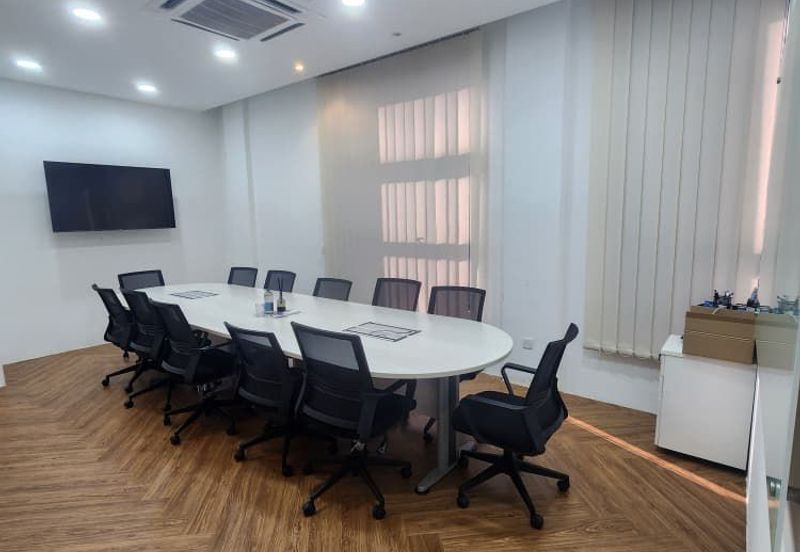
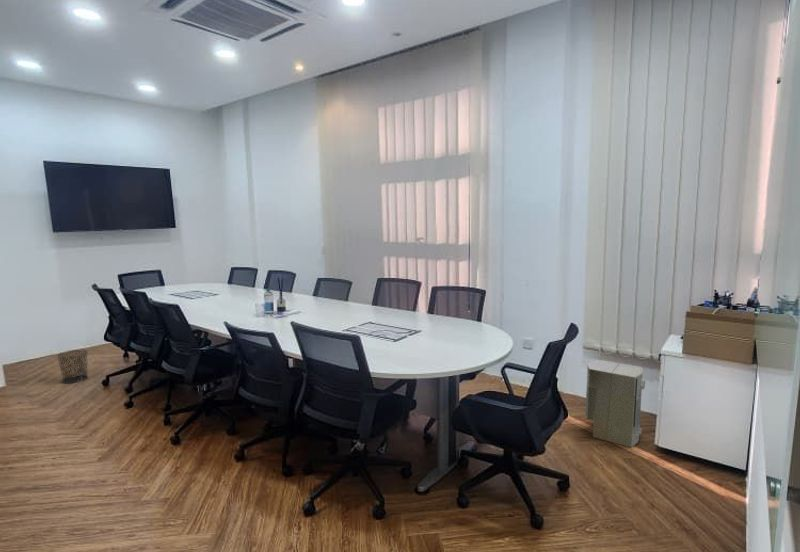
+ waste bin (74, 366)
+ air purifier (614, 401)
